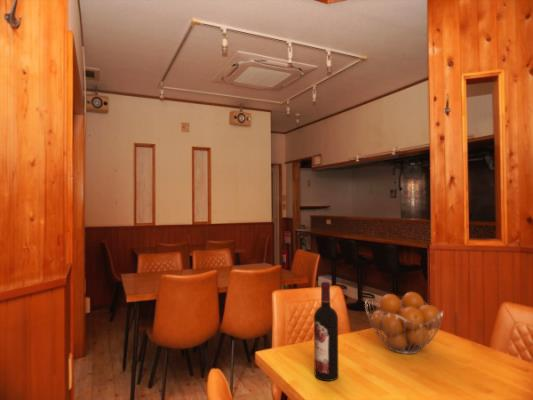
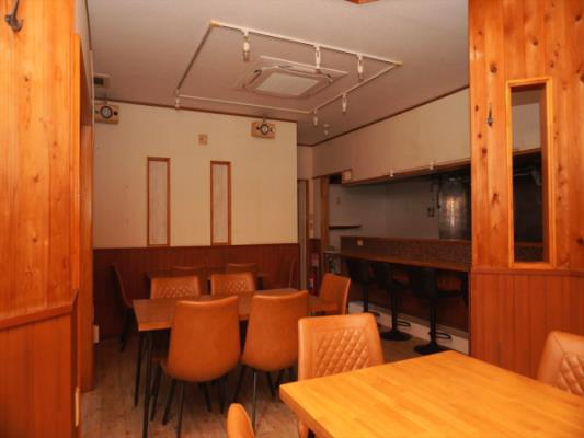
- fruit basket (403, 320)
- wine bottle (325, 328)
